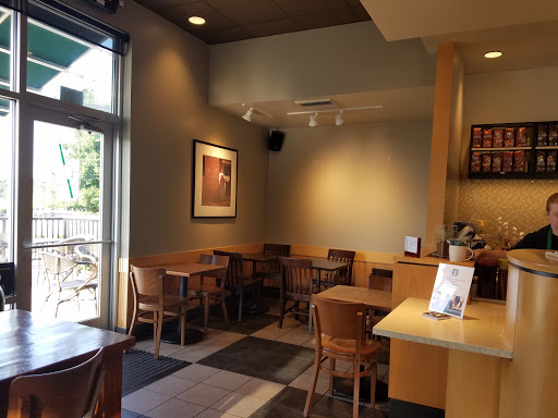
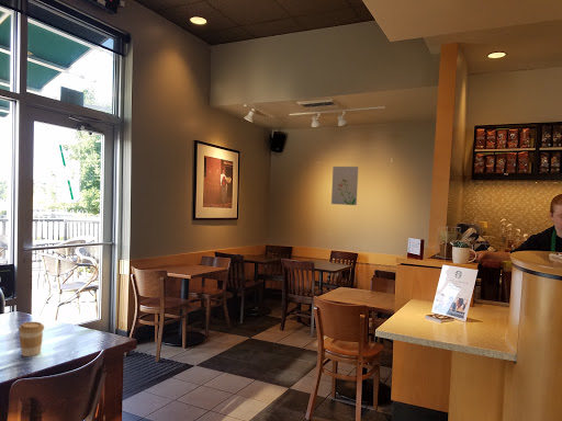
+ wall art (344, 185)
+ coffee cup (31, 338)
